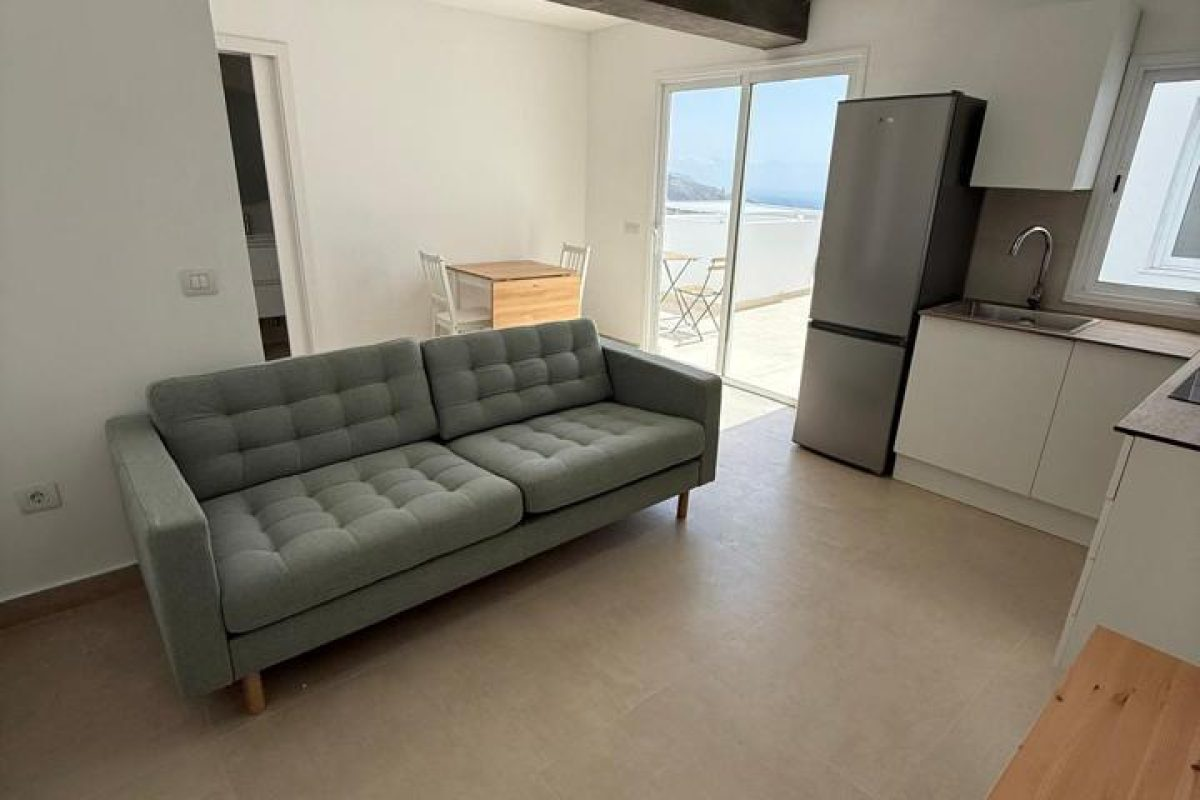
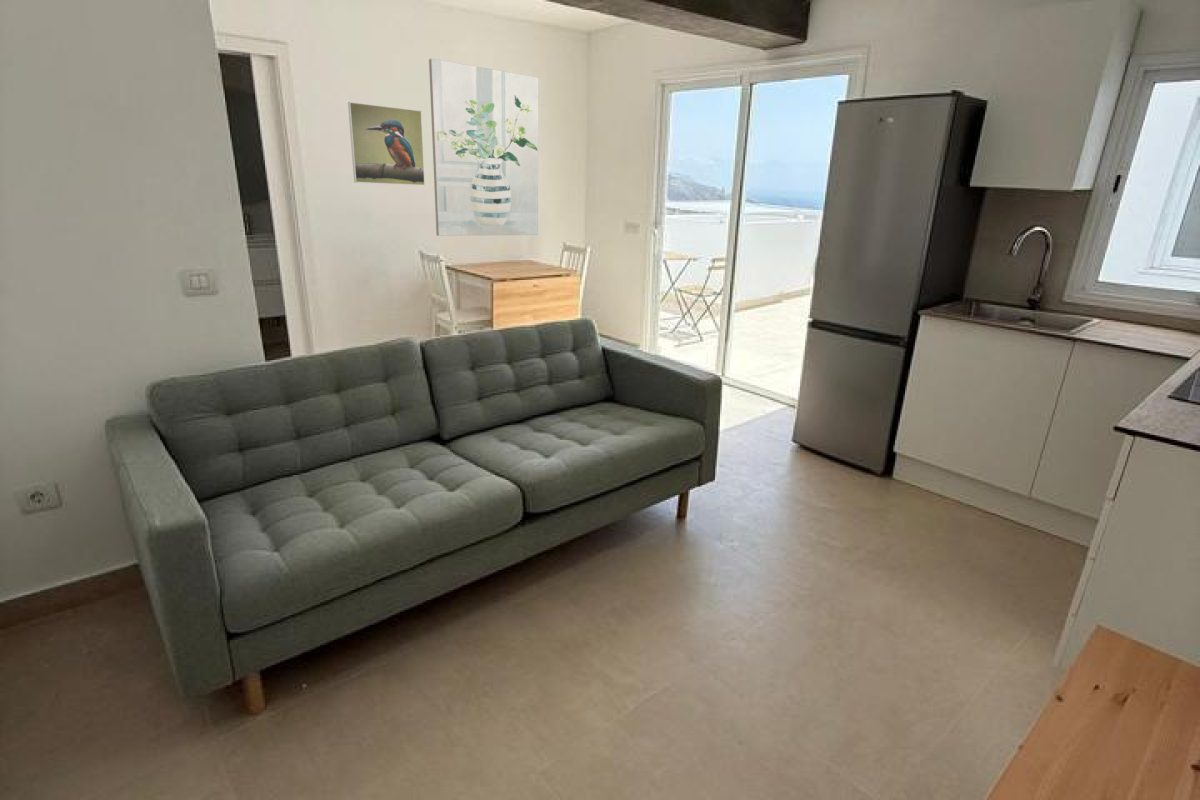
+ wall art (488, 155)
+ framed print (388, 145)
